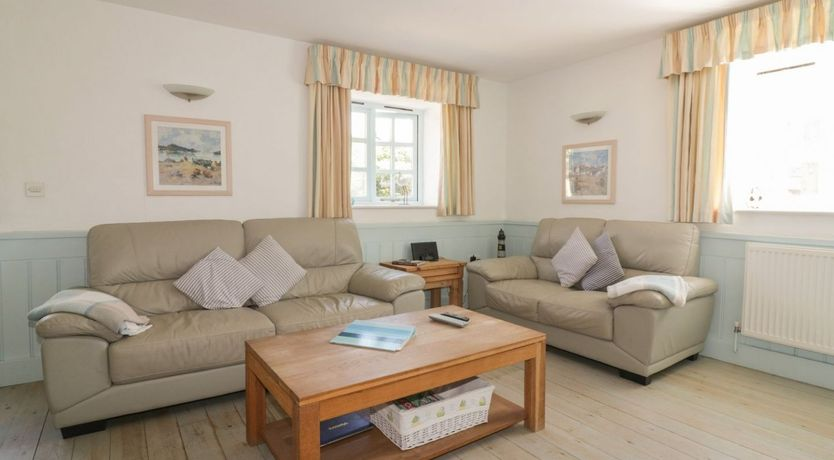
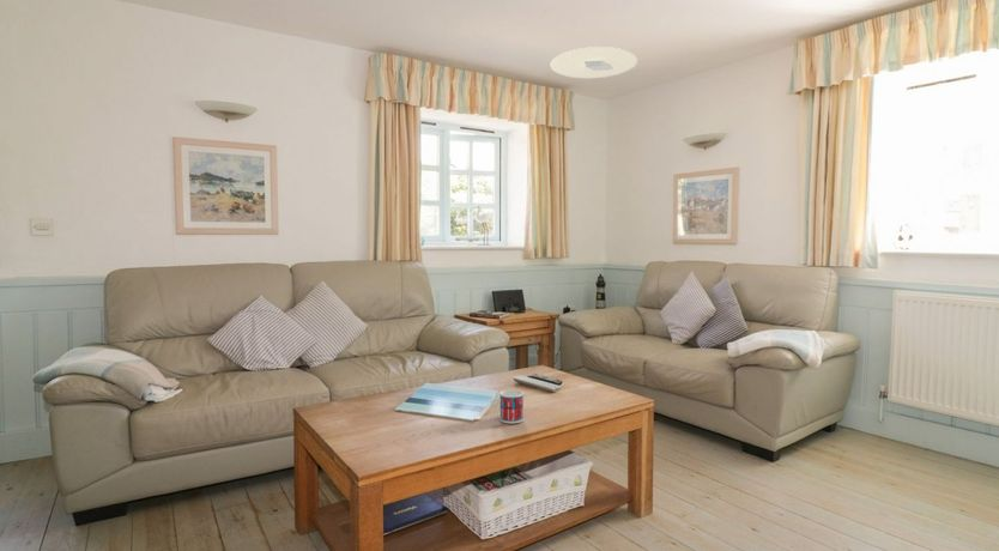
+ ceiling light (593, 59)
+ mug (507, 406)
